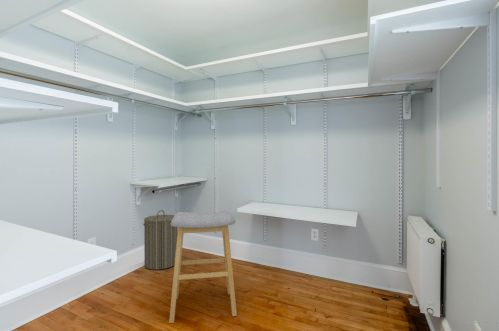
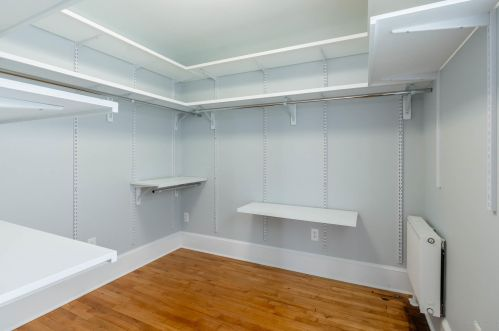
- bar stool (203, 260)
- laundry hamper (161, 236)
